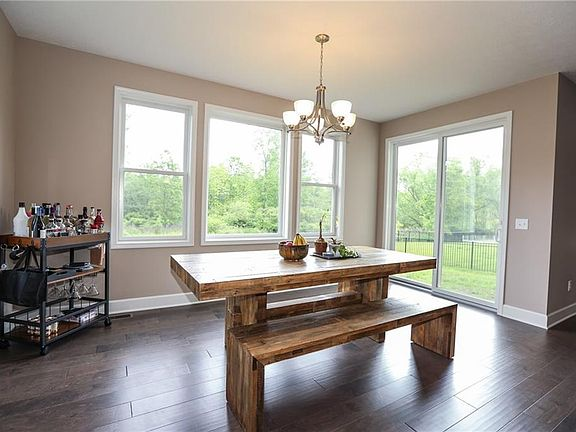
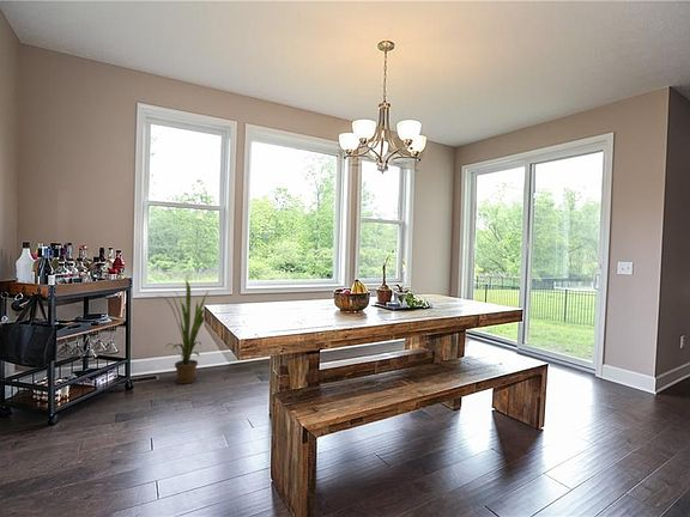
+ house plant (183, 330)
